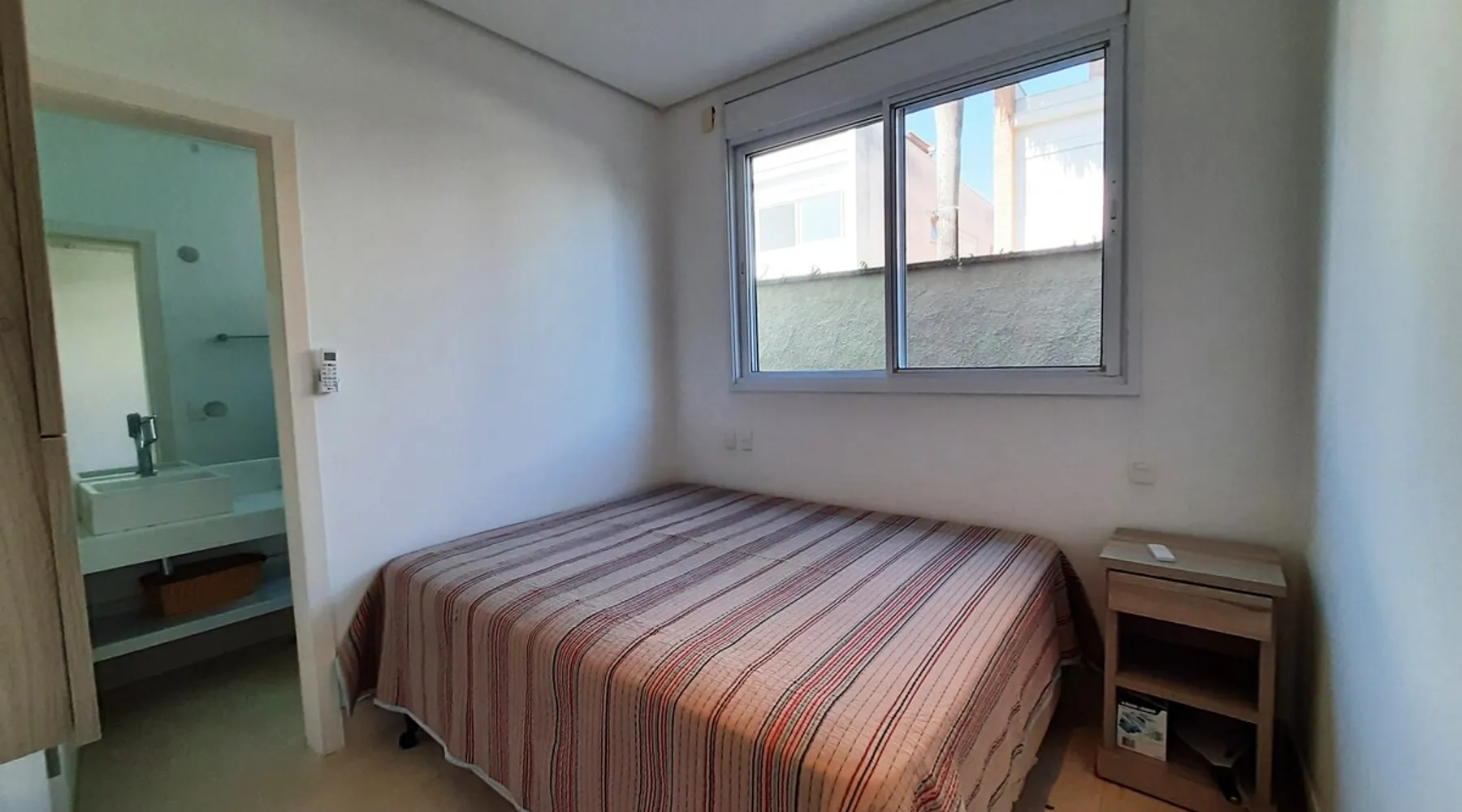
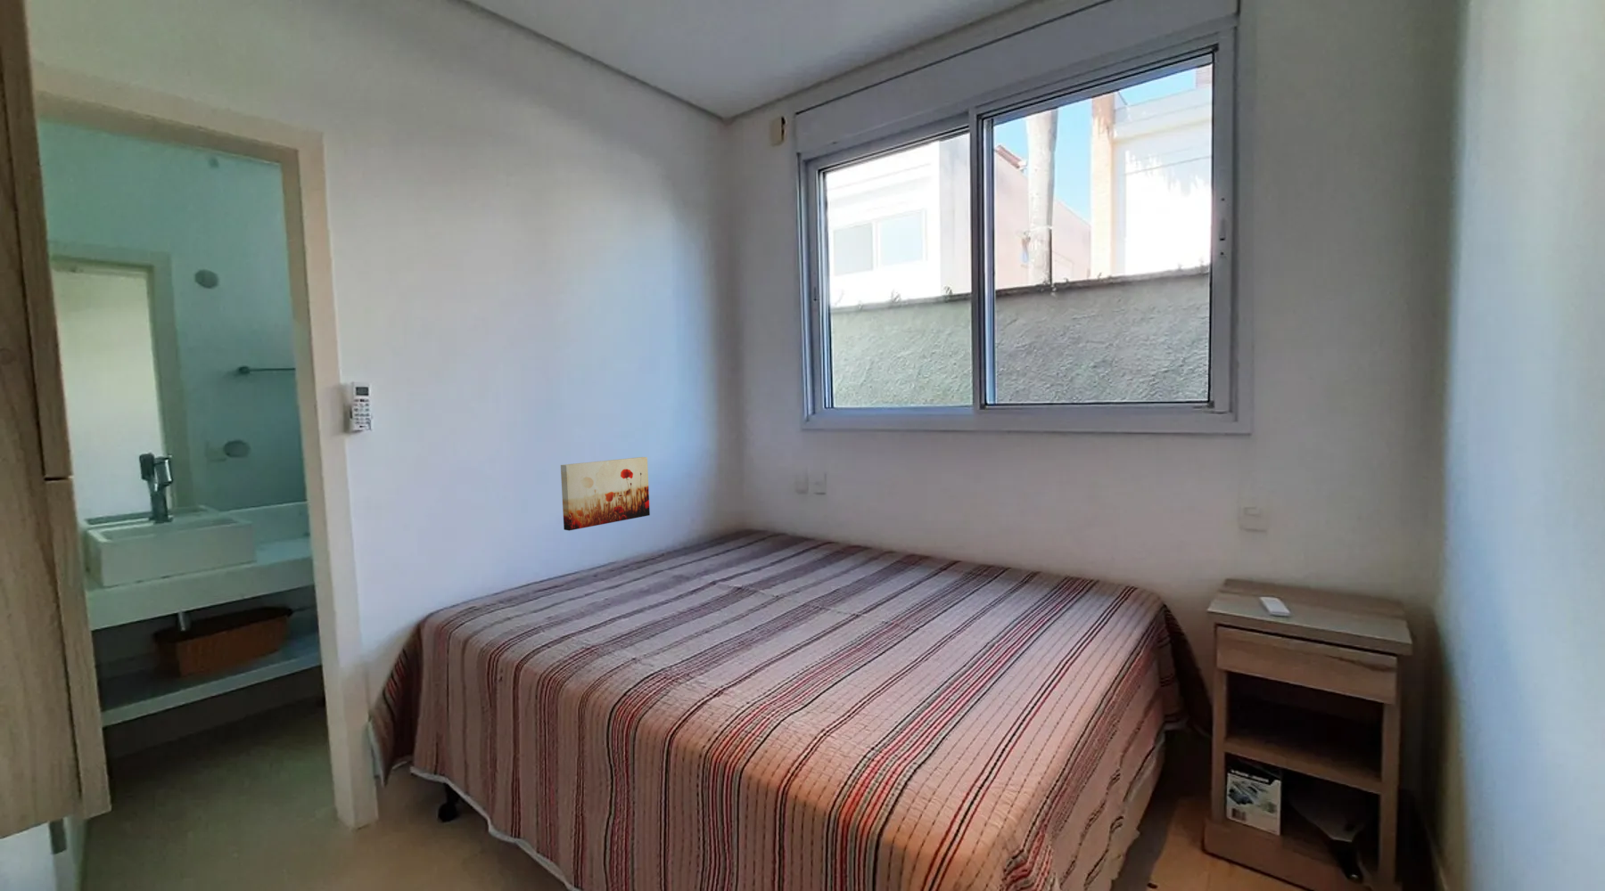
+ wall art (607, 490)
